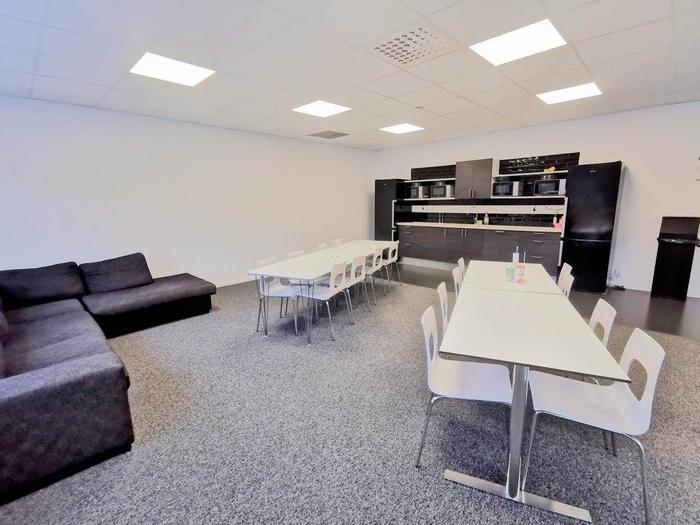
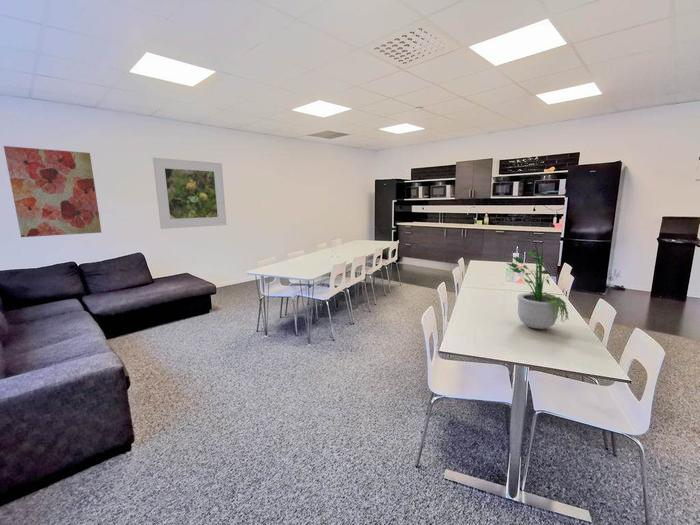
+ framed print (192, 194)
+ wall art (56, 193)
+ potted plant (536, 275)
